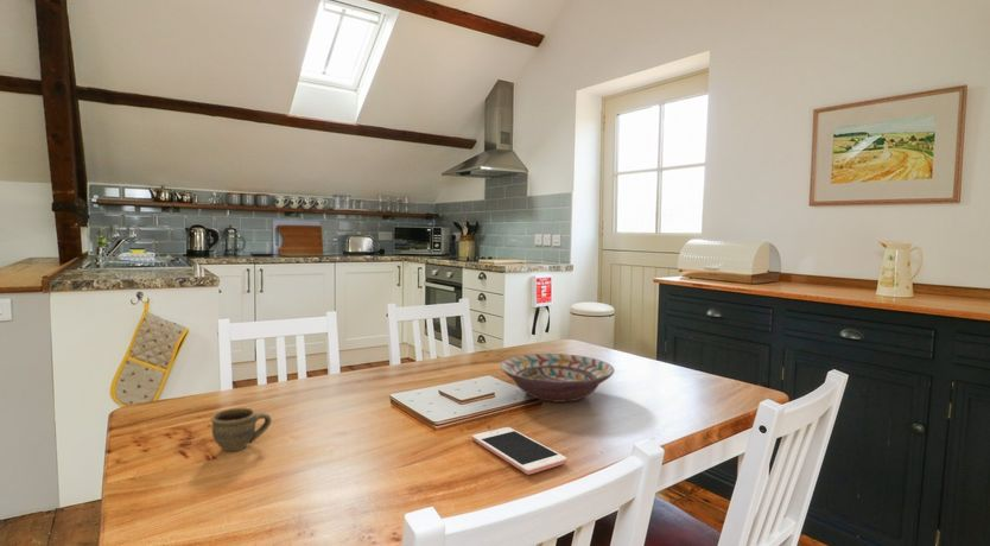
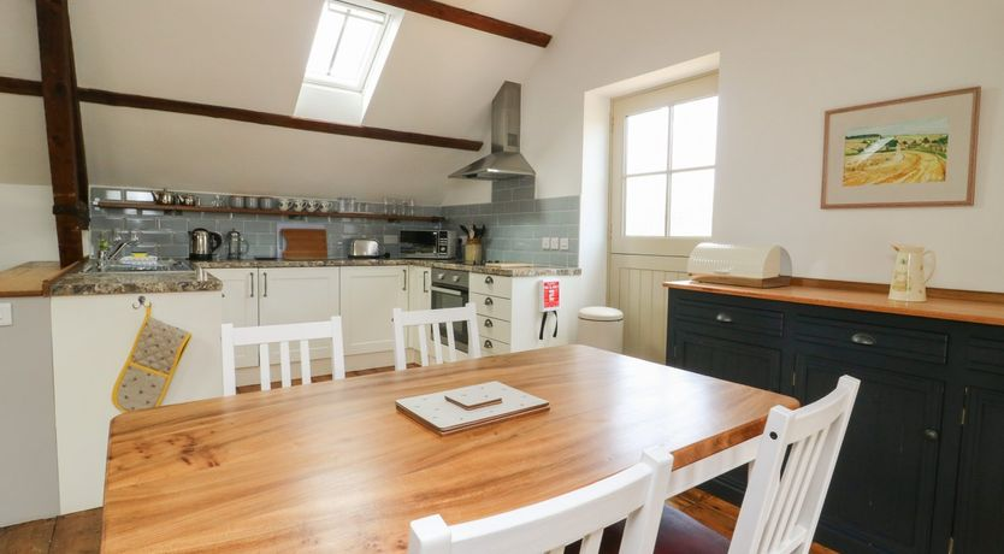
- cup (242, 428)
- decorative bowl (556, 380)
- cell phone (516, 447)
